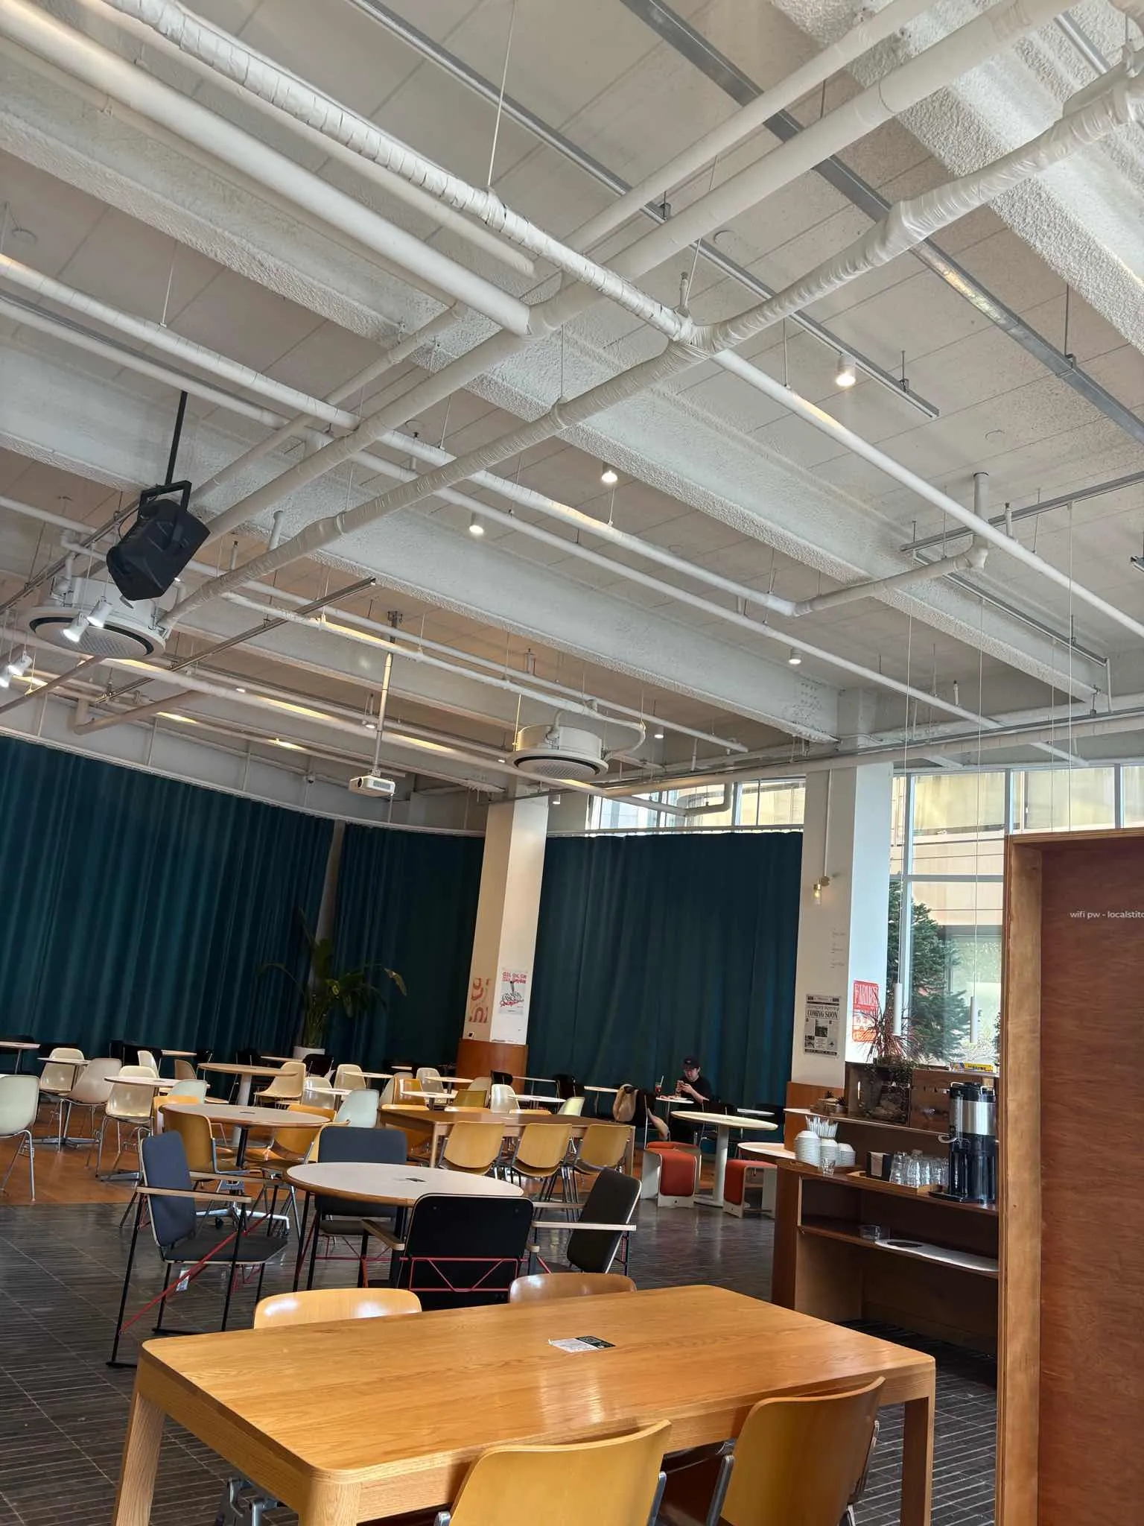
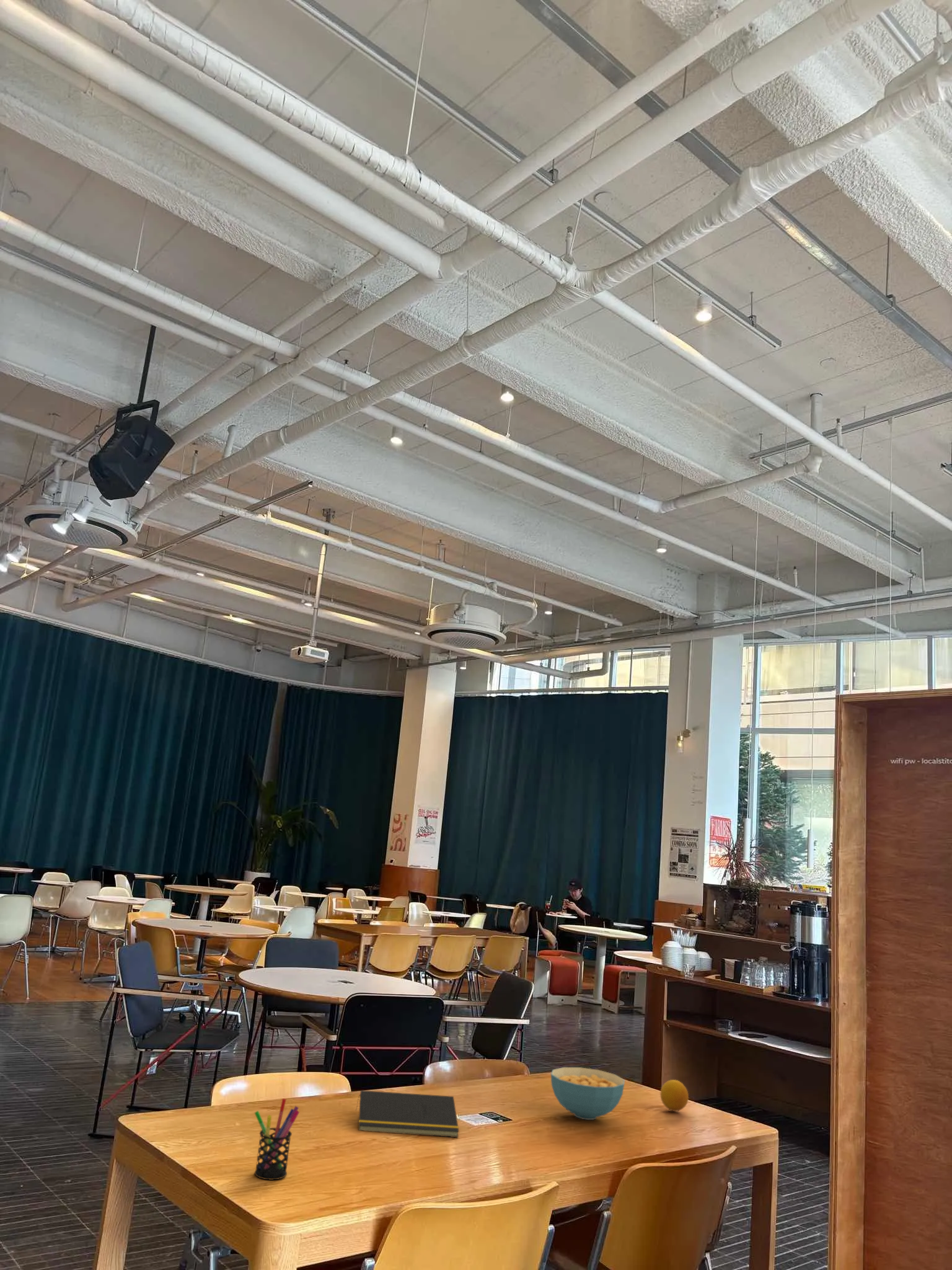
+ pen holder (272, 1137)
+ cereal bowl (586, 1096)
+ fruit (674, 1095)
+ notepad (408, 1112)
